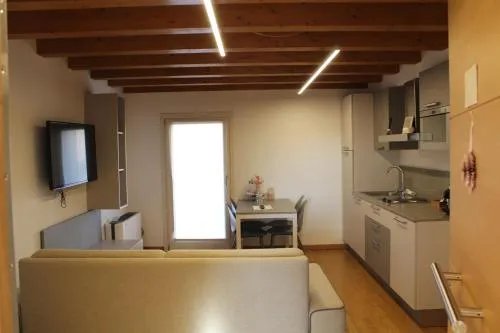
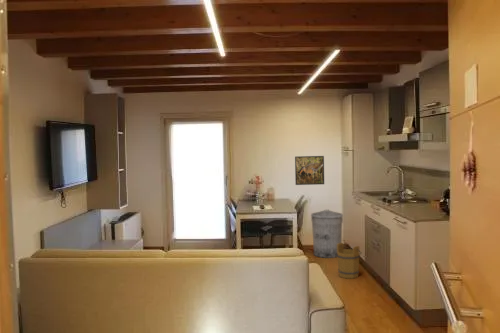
+ bucket (349, 259)
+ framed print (309, 170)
+ trash can (327, 231)
